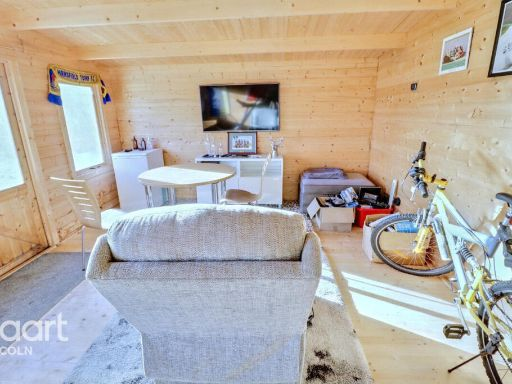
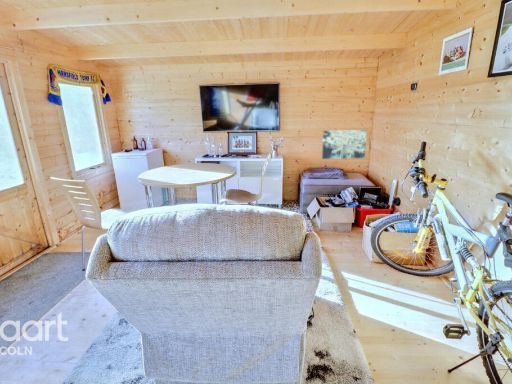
+ wall art (343, 144)
